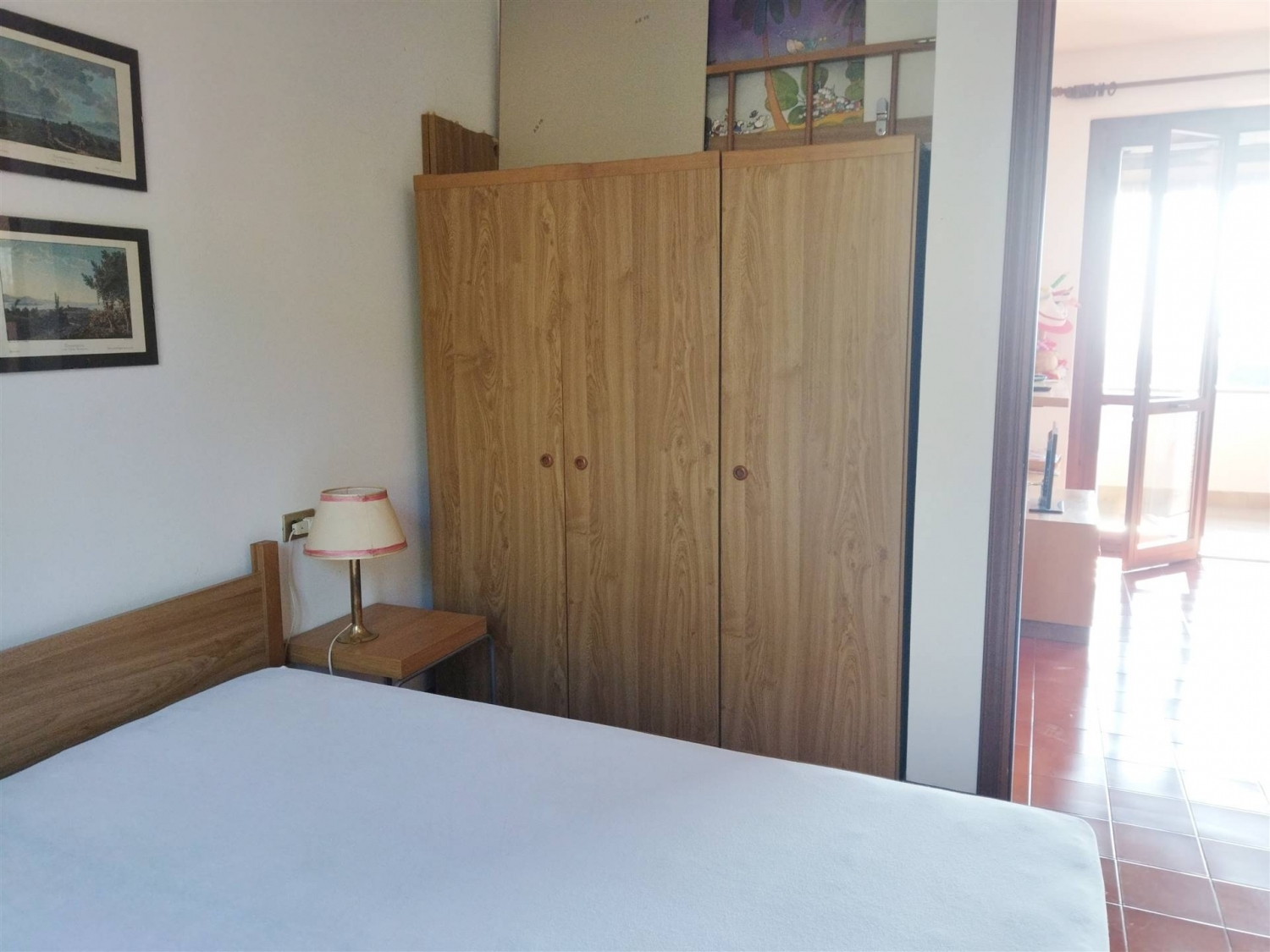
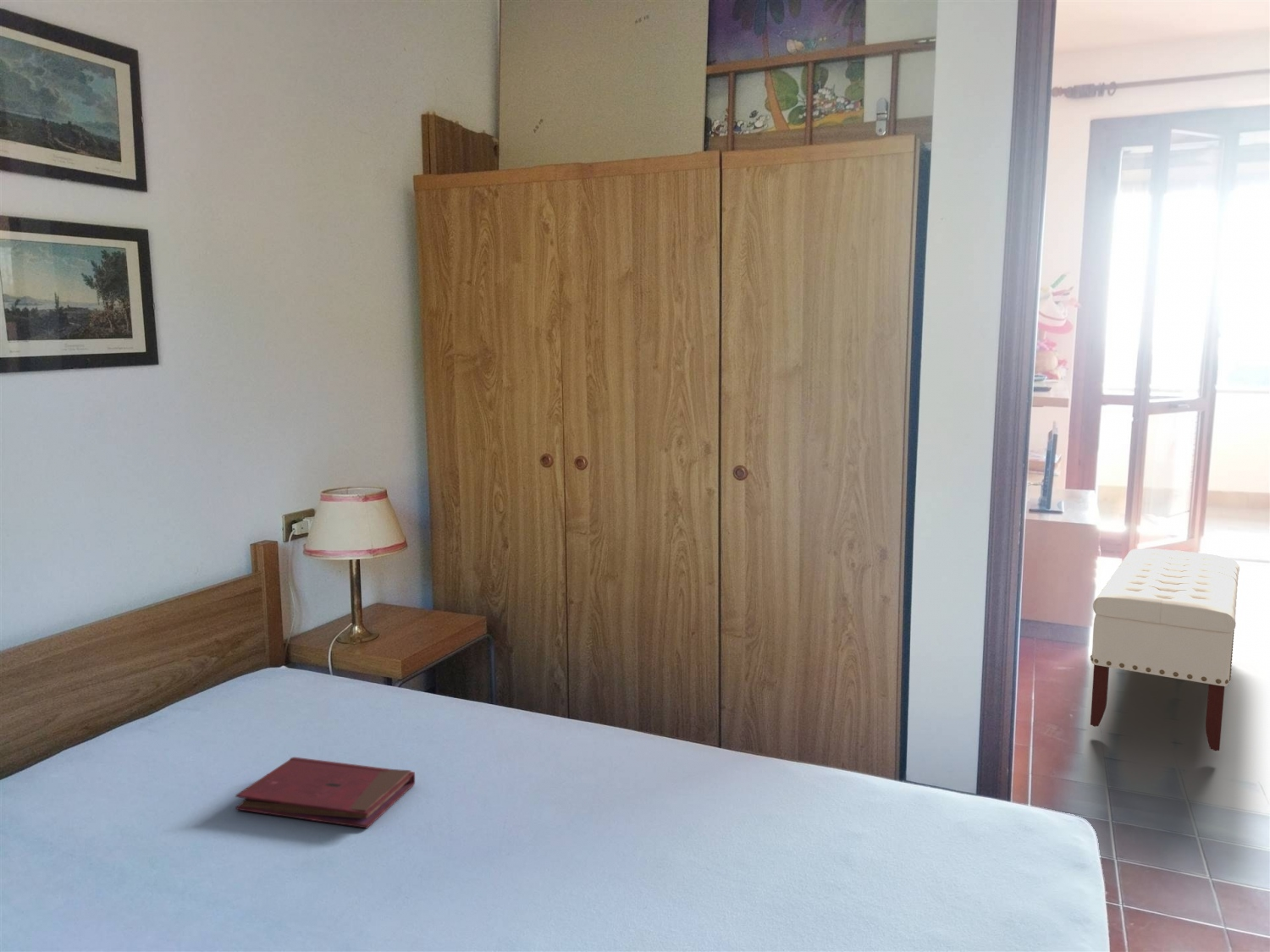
+ bench (1168, 633)
+ book (328, 789)
